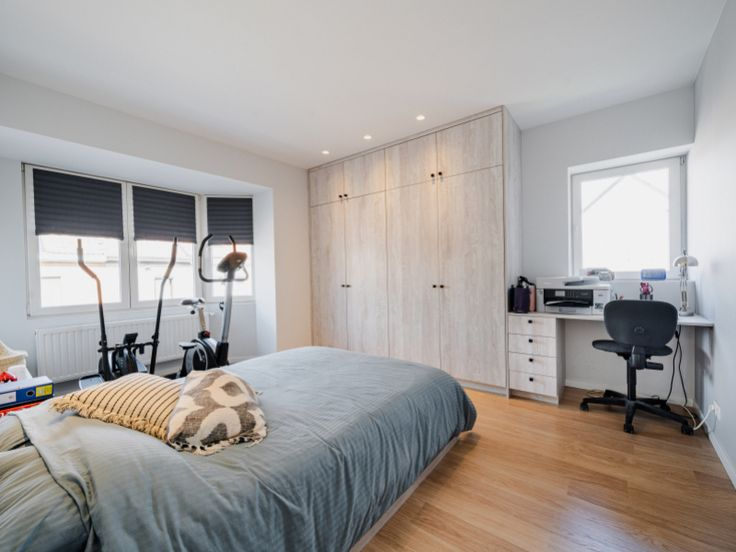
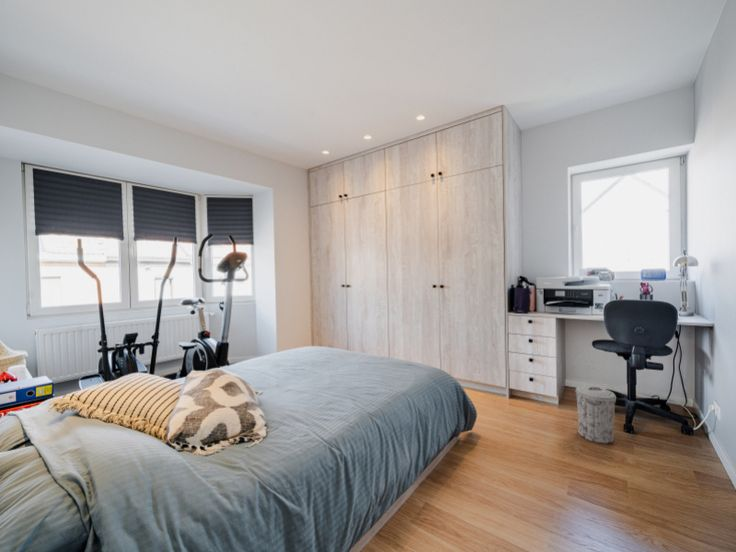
+ trash can (595, 412)
